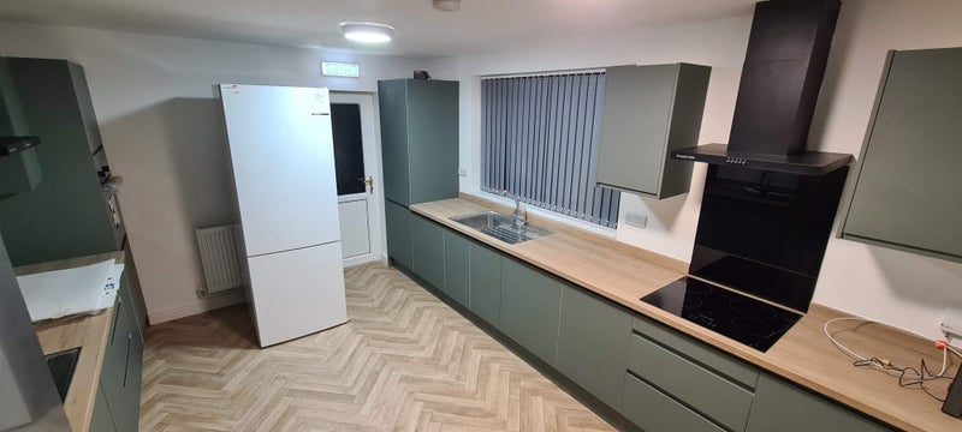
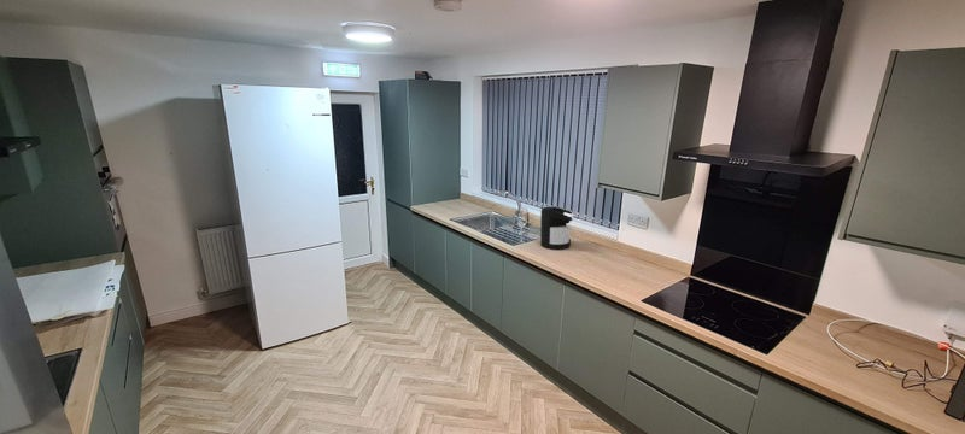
+ coffee maker (557, 225)
